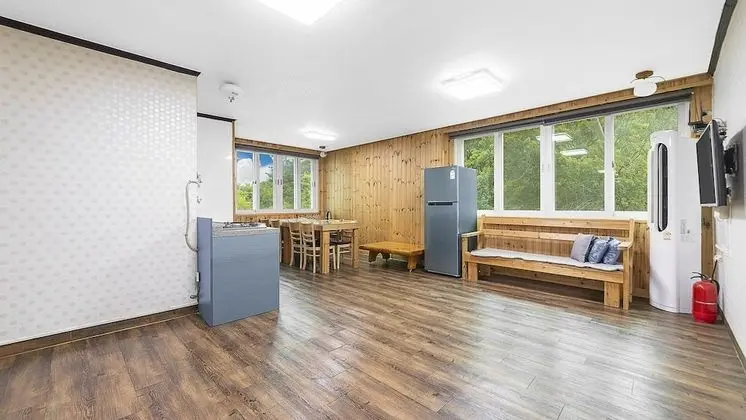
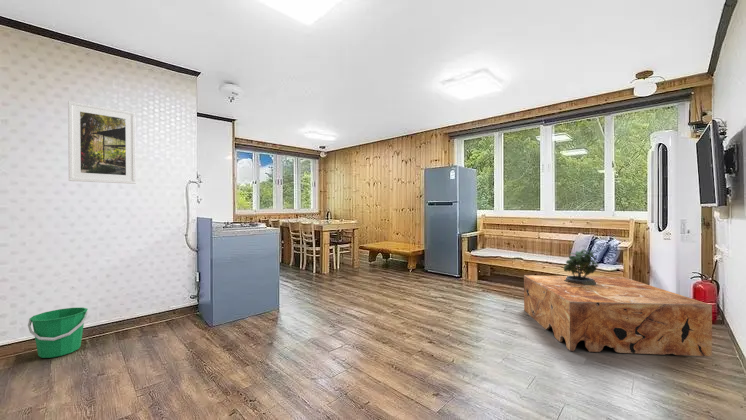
+ bucket (59, 332)
+ coffee table (600, 308)
+ potted plant (580, 264)
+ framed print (103, 144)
